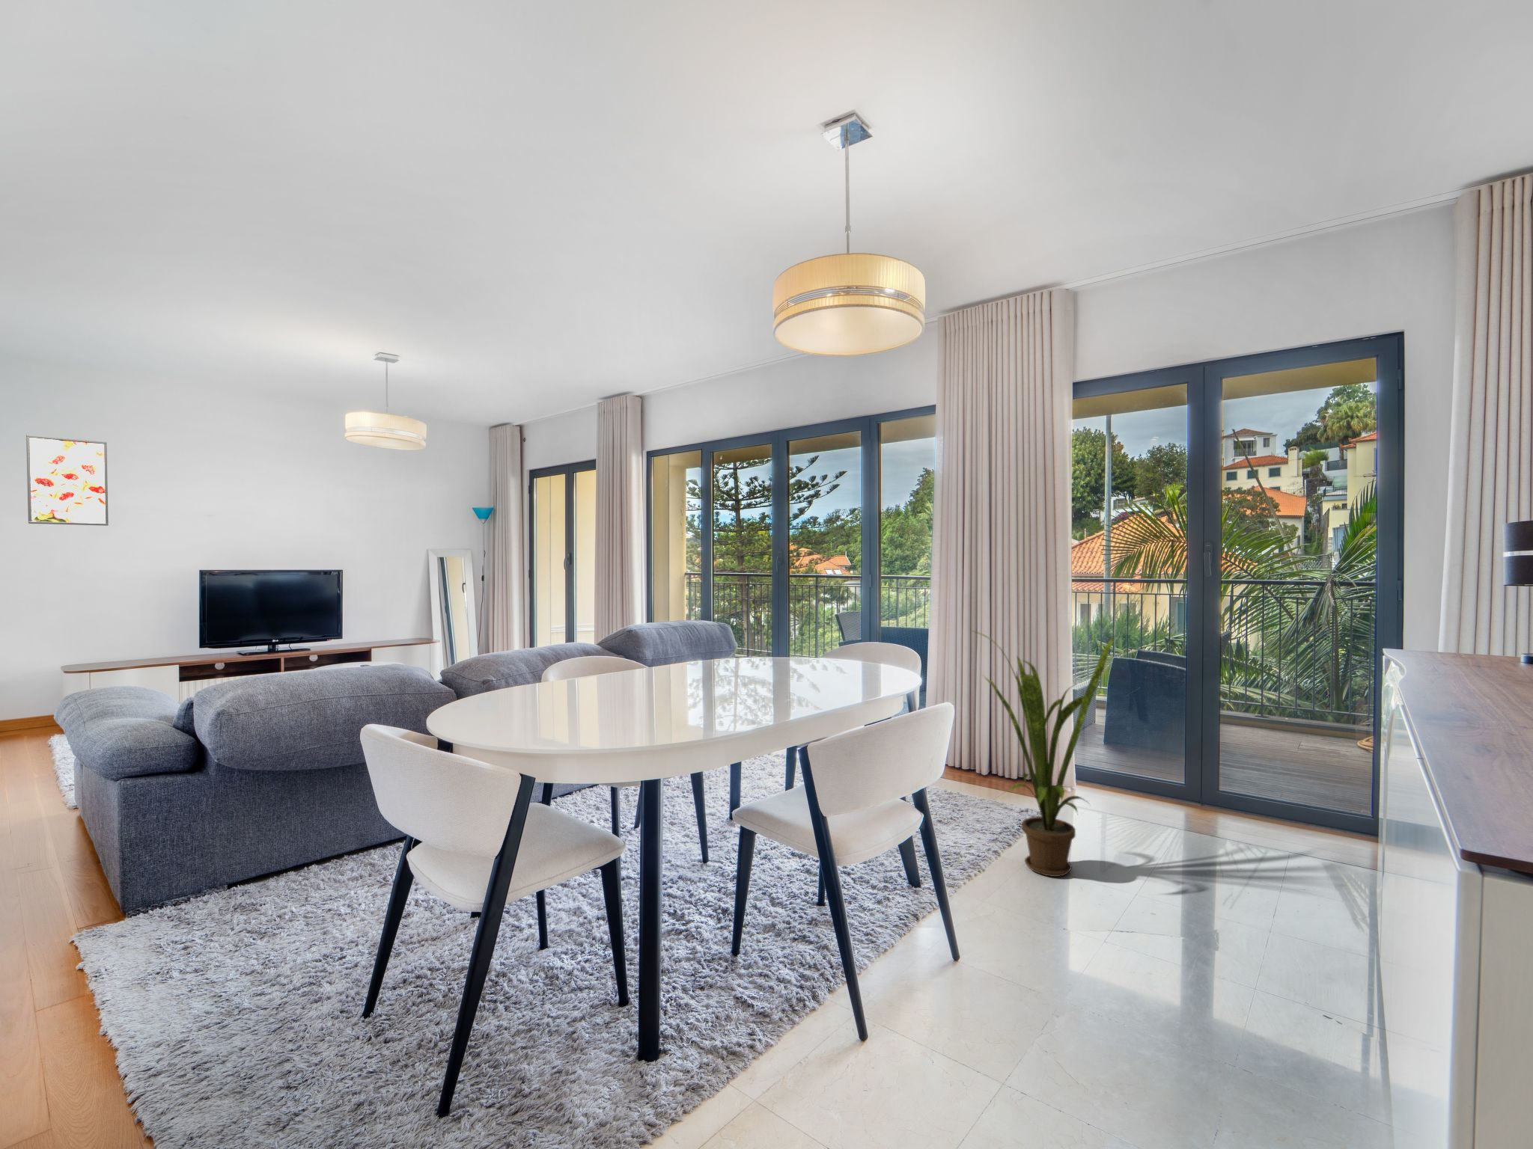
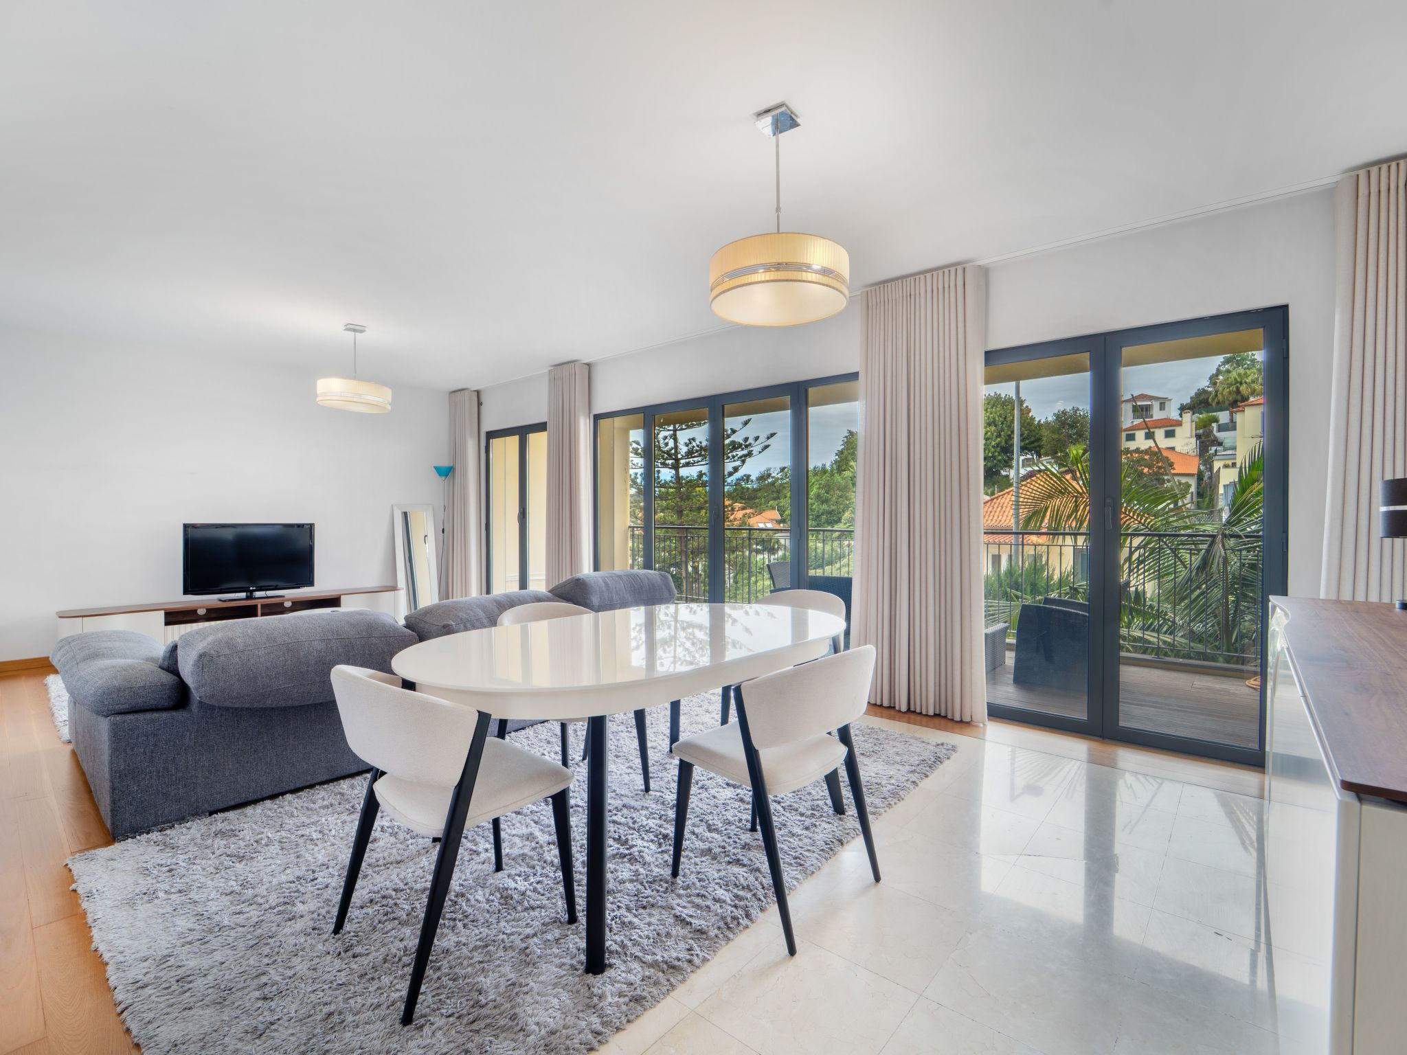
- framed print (68, 482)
- house plant (1036, 751)
